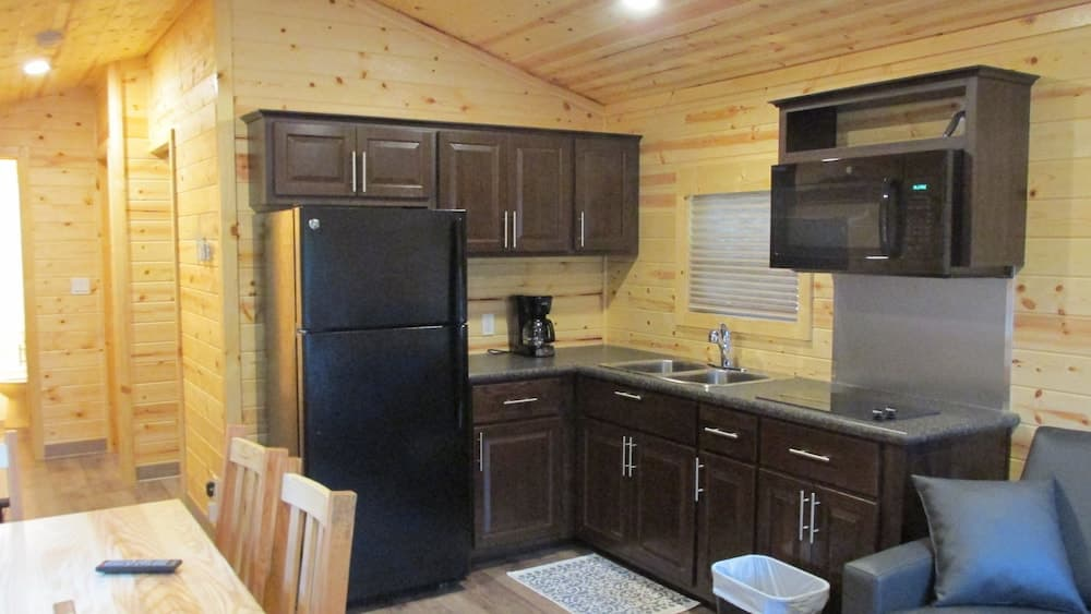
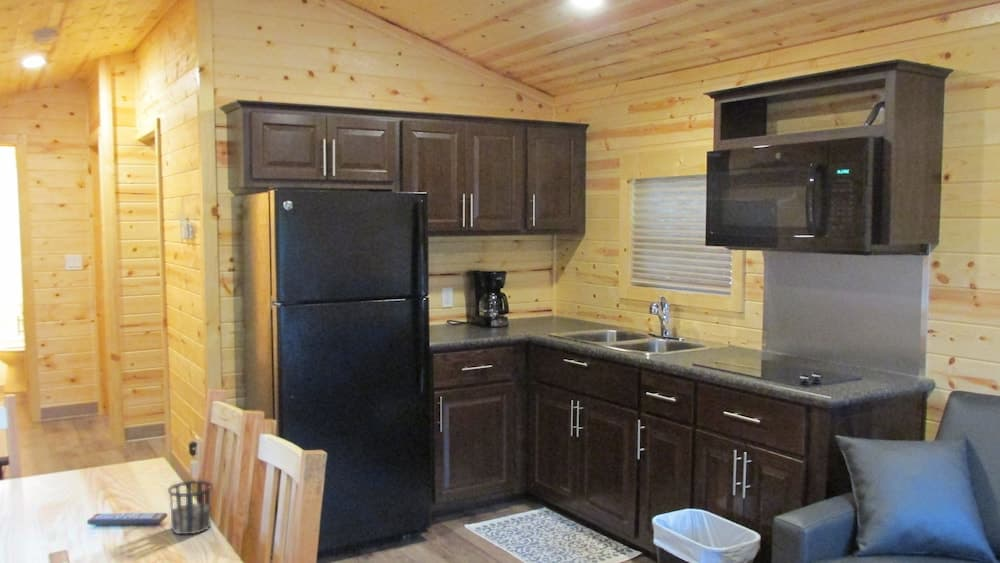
+ cup (191, 507)
